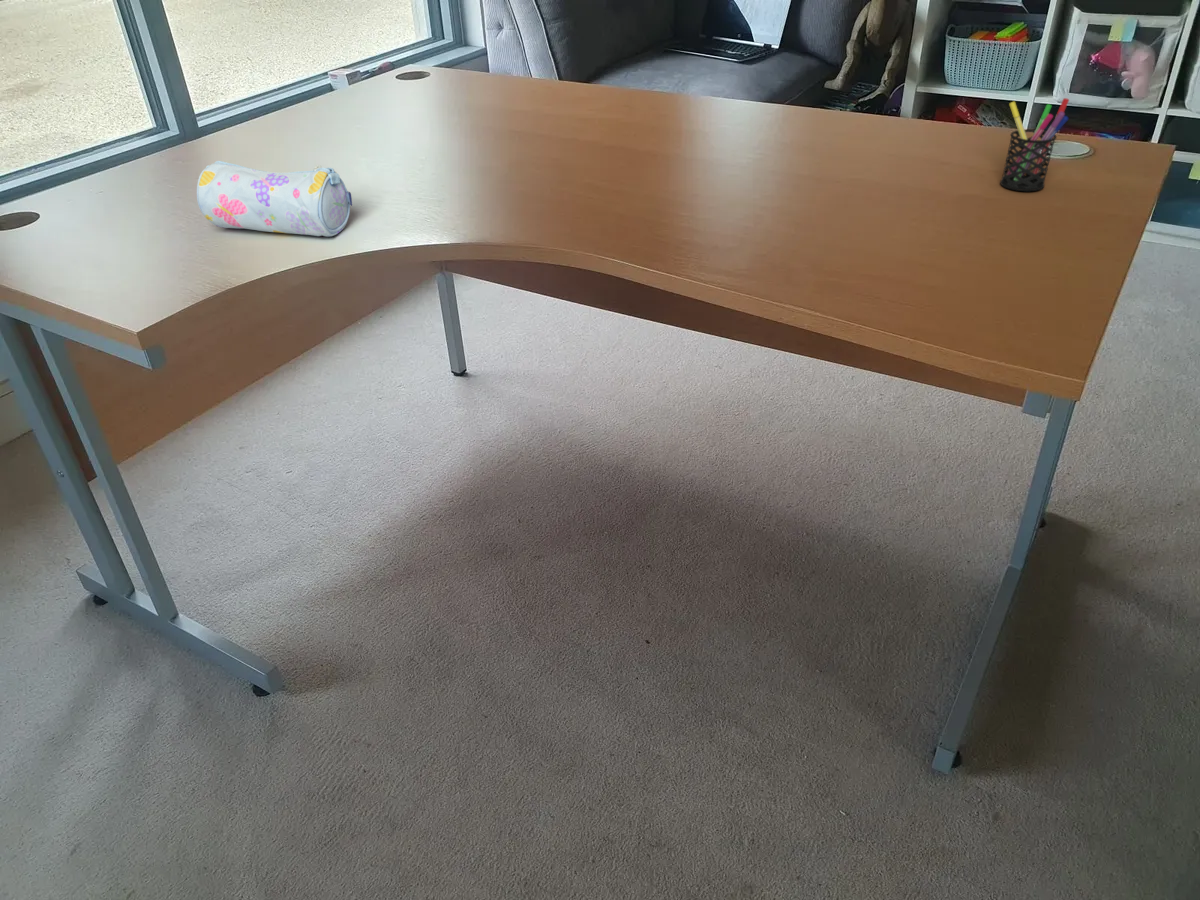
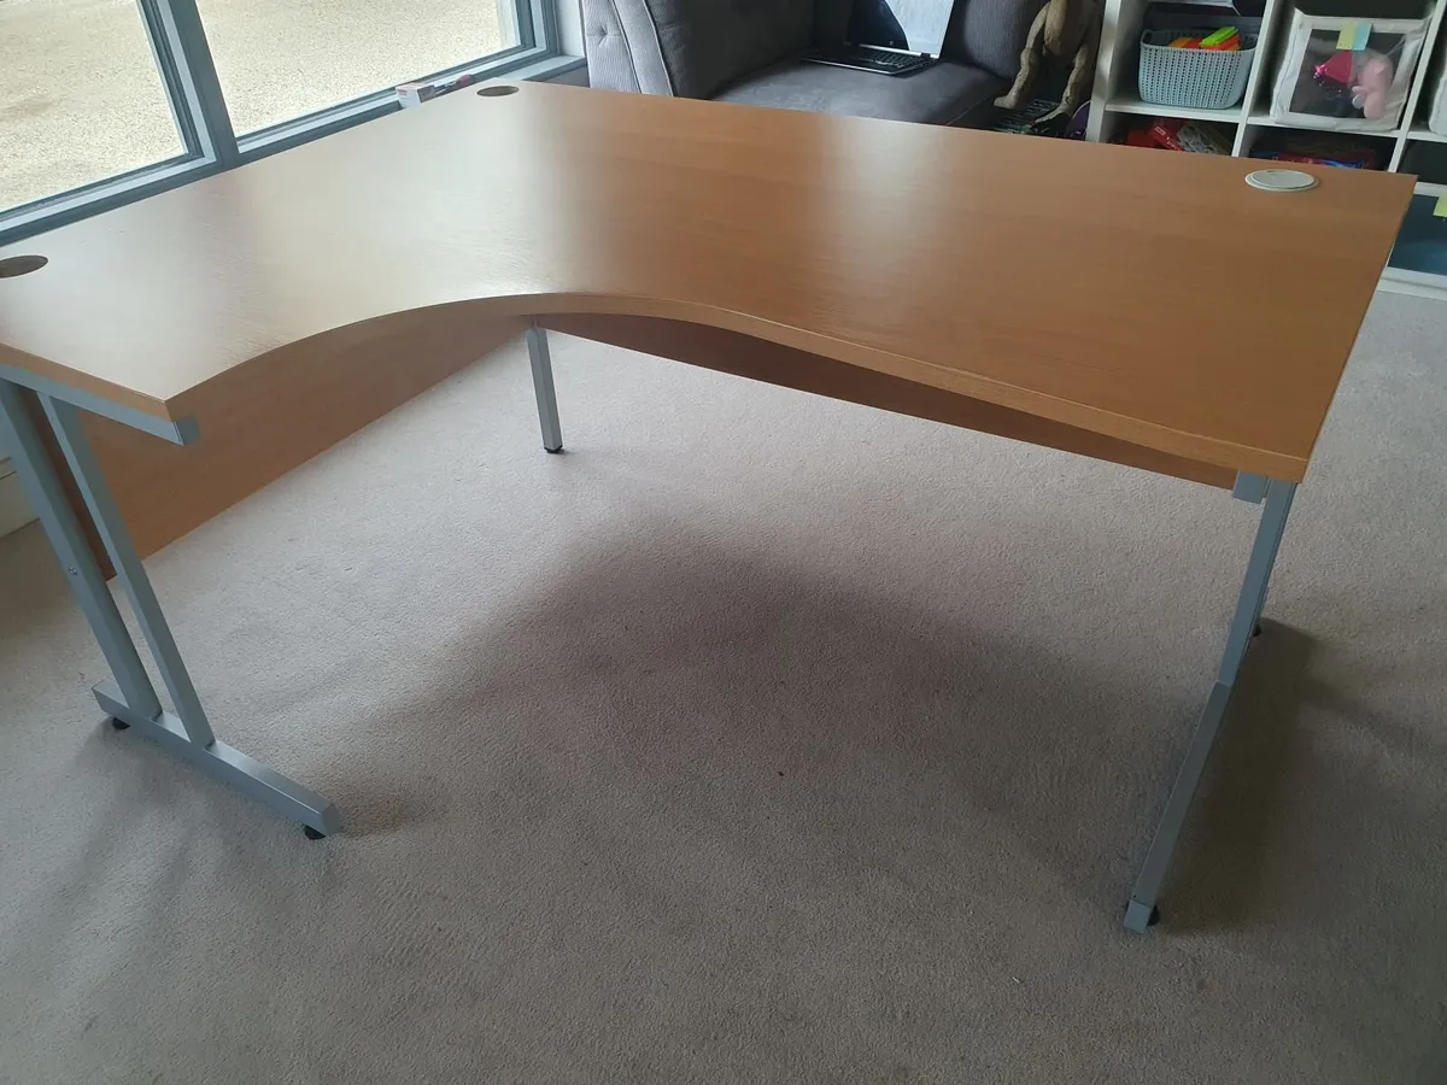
- pen holder (1036, 140)
- pencil case (273, 198)
